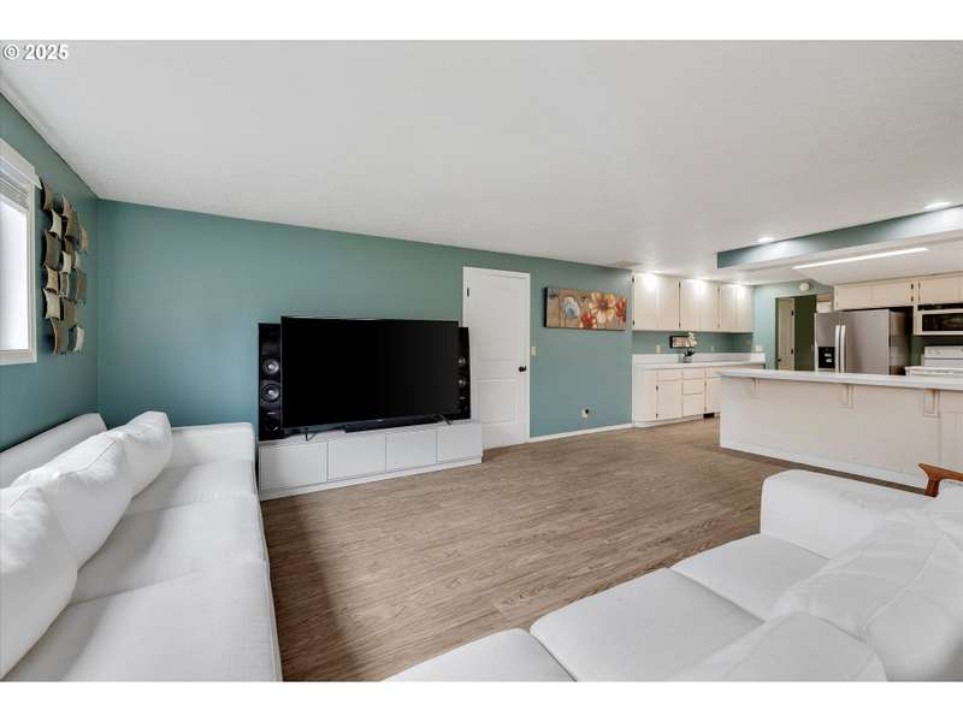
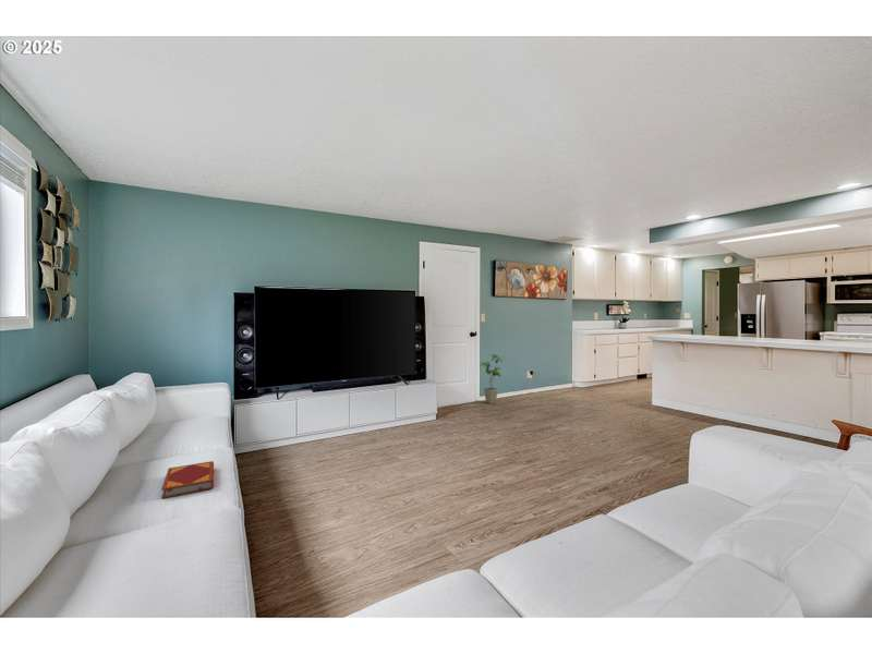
+ hardback book (190, 477)
+ house plant (493, 379)
